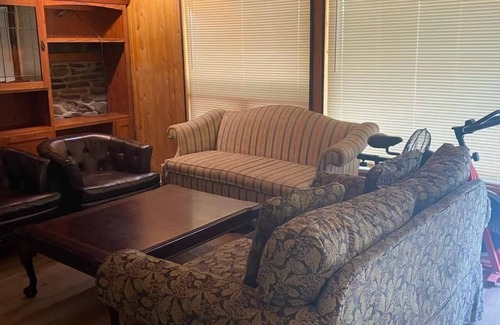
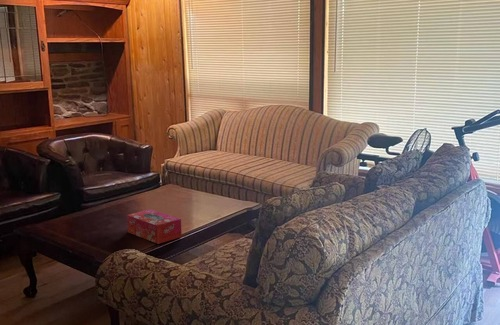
+ tissue box (153, 225)
